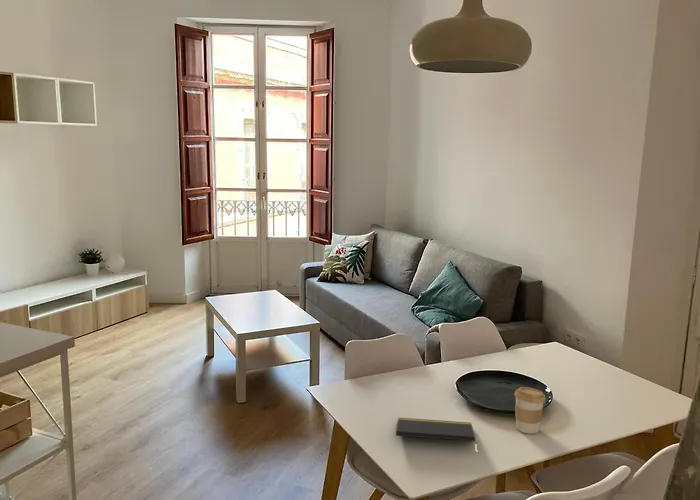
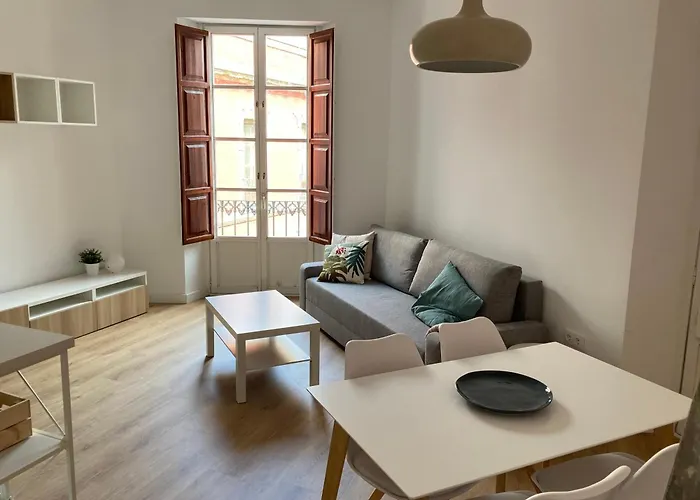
- notepad (434, 429)
- coffee cup (529, 409)
